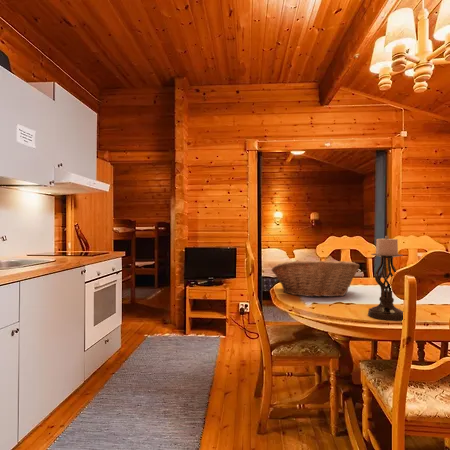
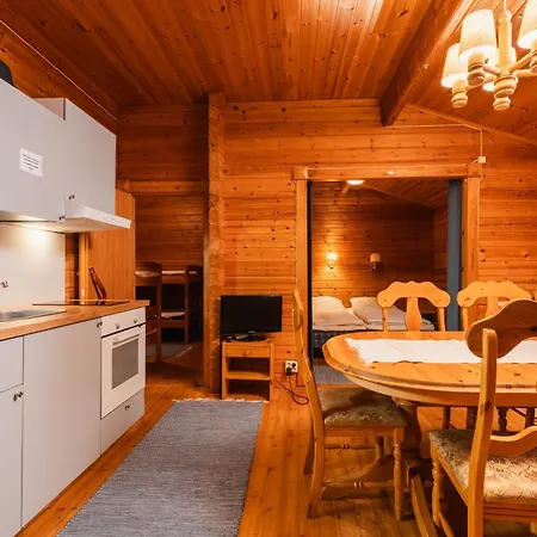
- candle holder (387, 276)
- fruit basket (314, 275)
